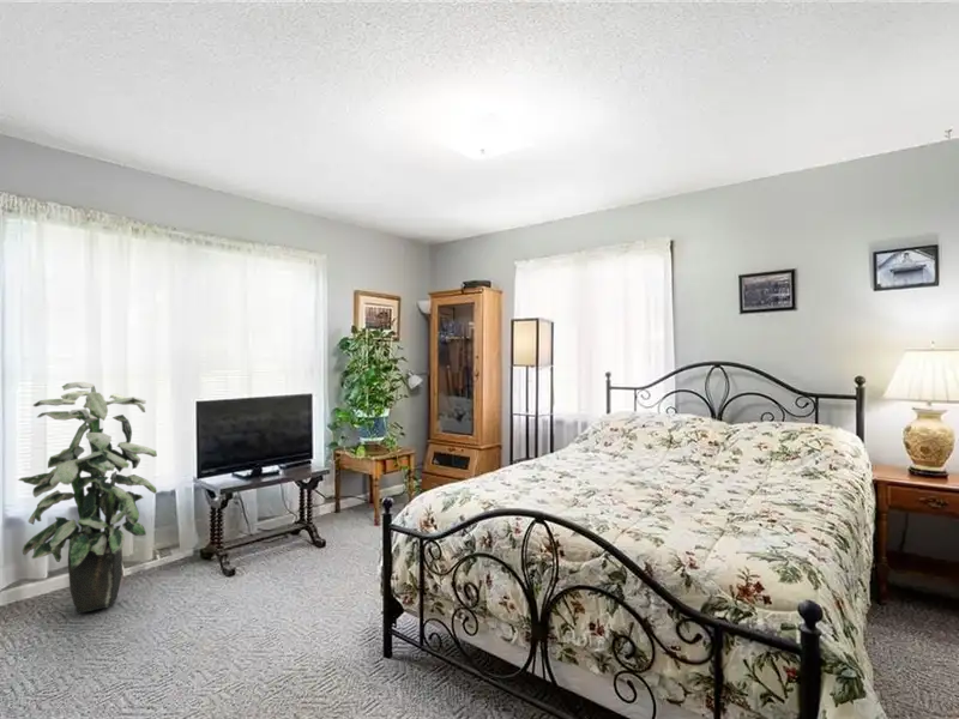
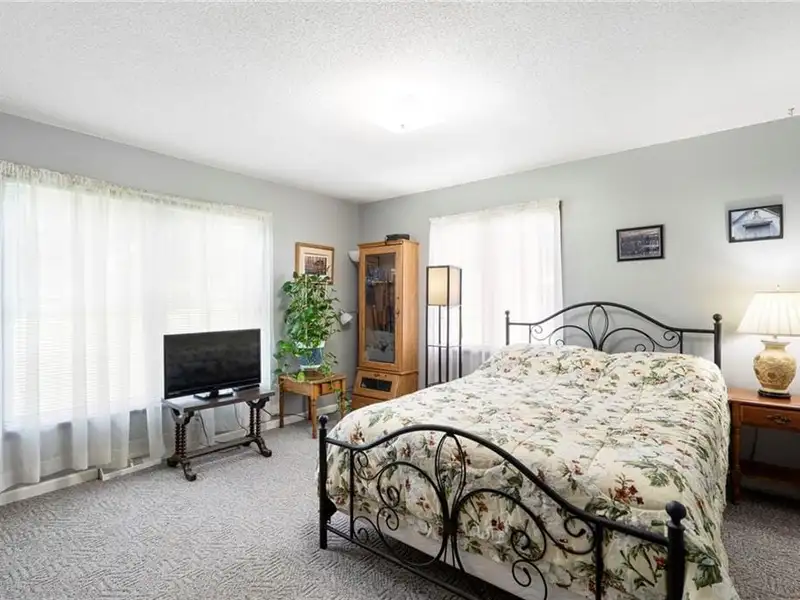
- indoor plant (89, 493)
